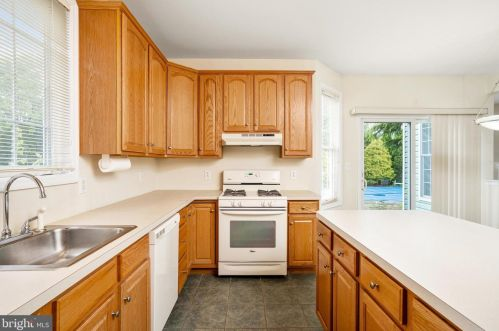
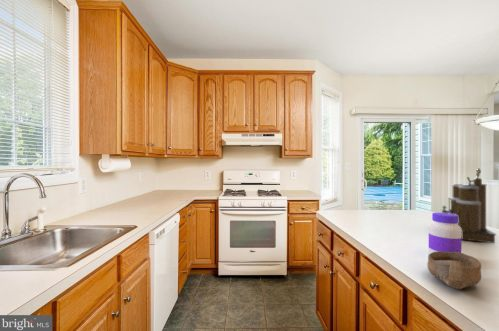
+ jar (444, 237)
+ bowl (455, 270)
+ coffee maker (462, 201)
